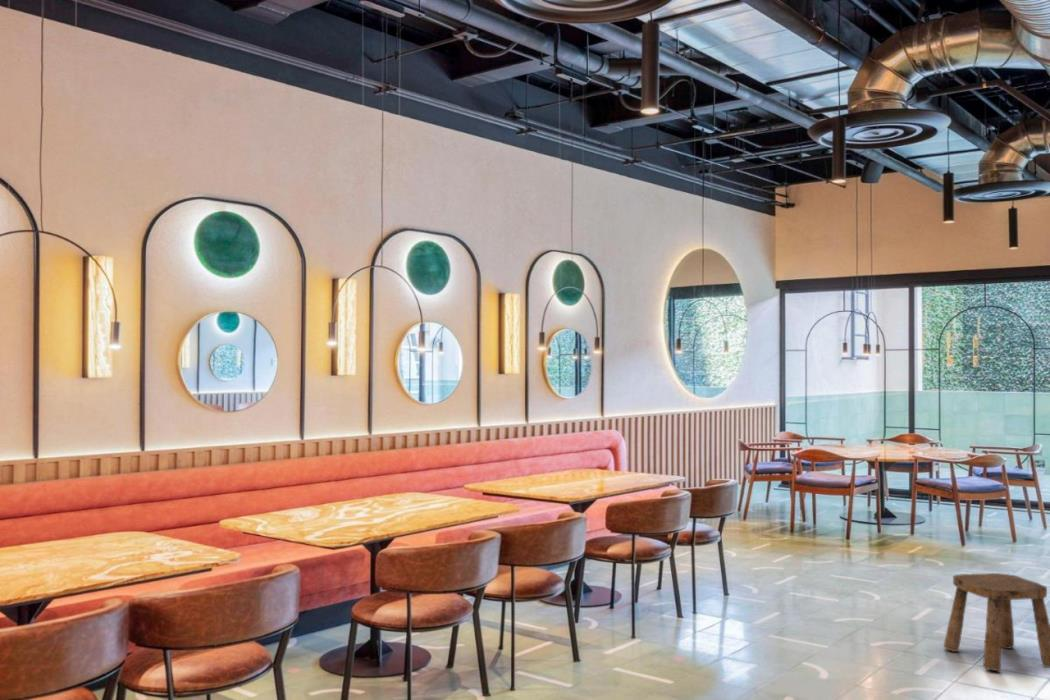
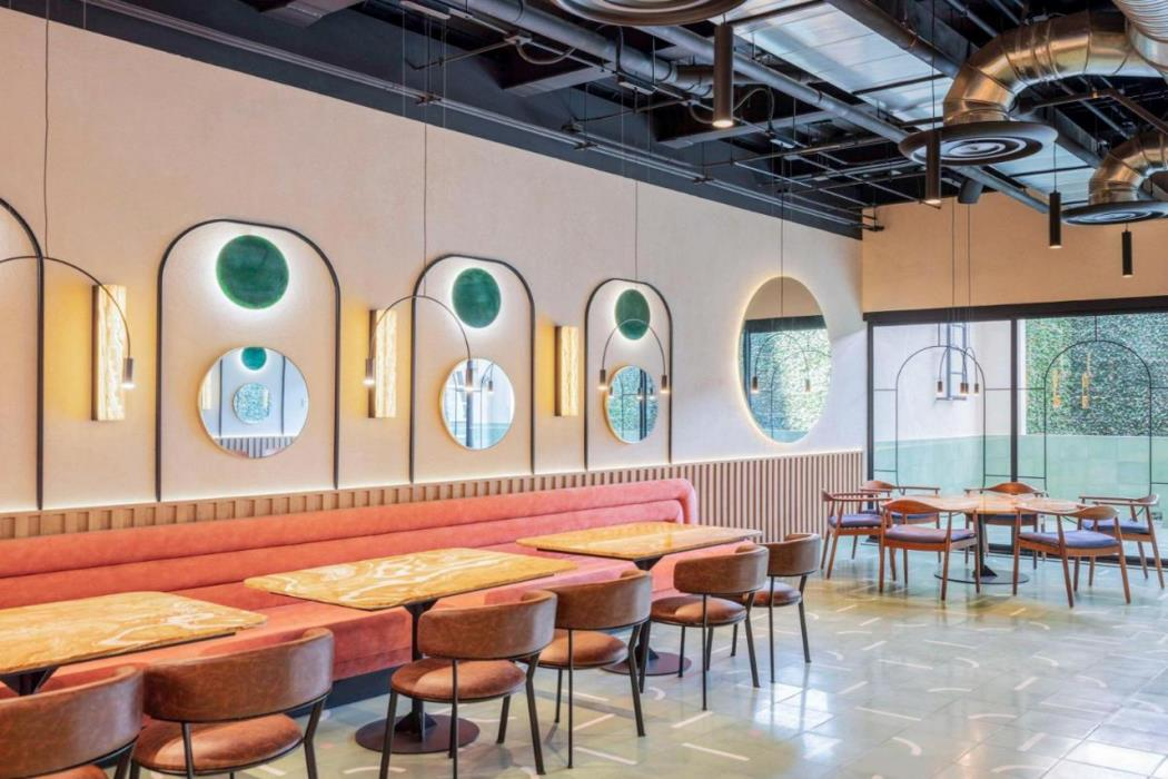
- stool (999, 619)
